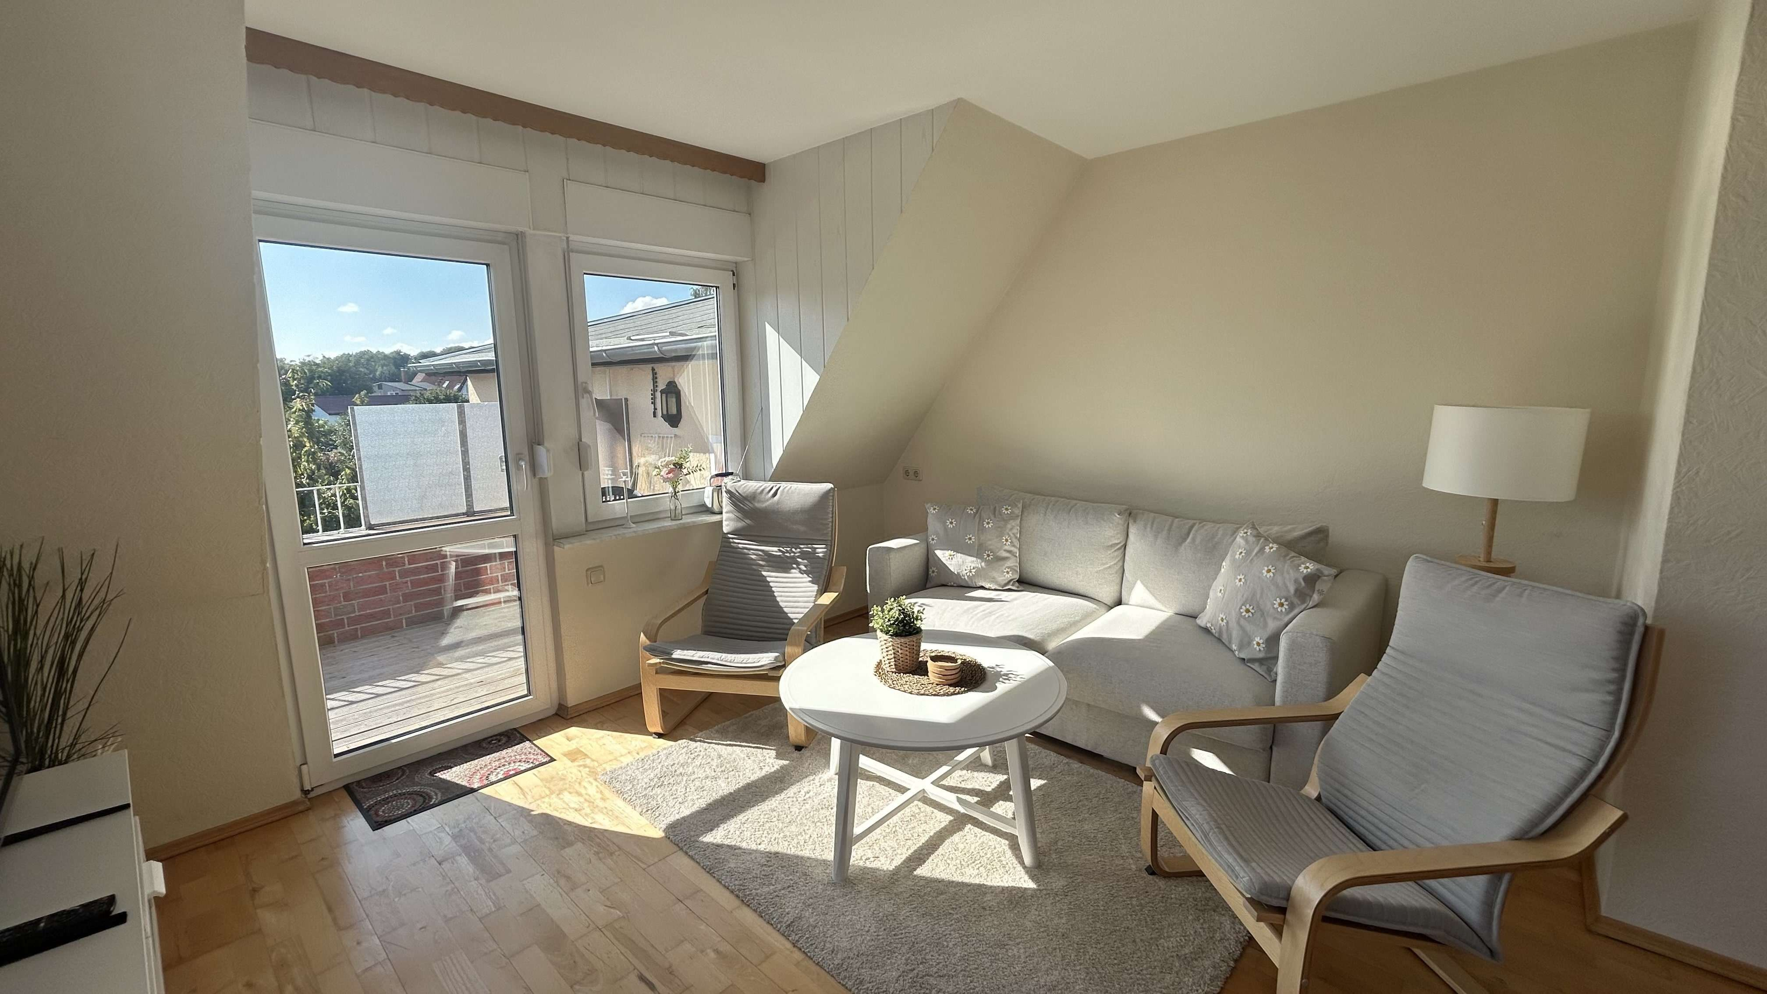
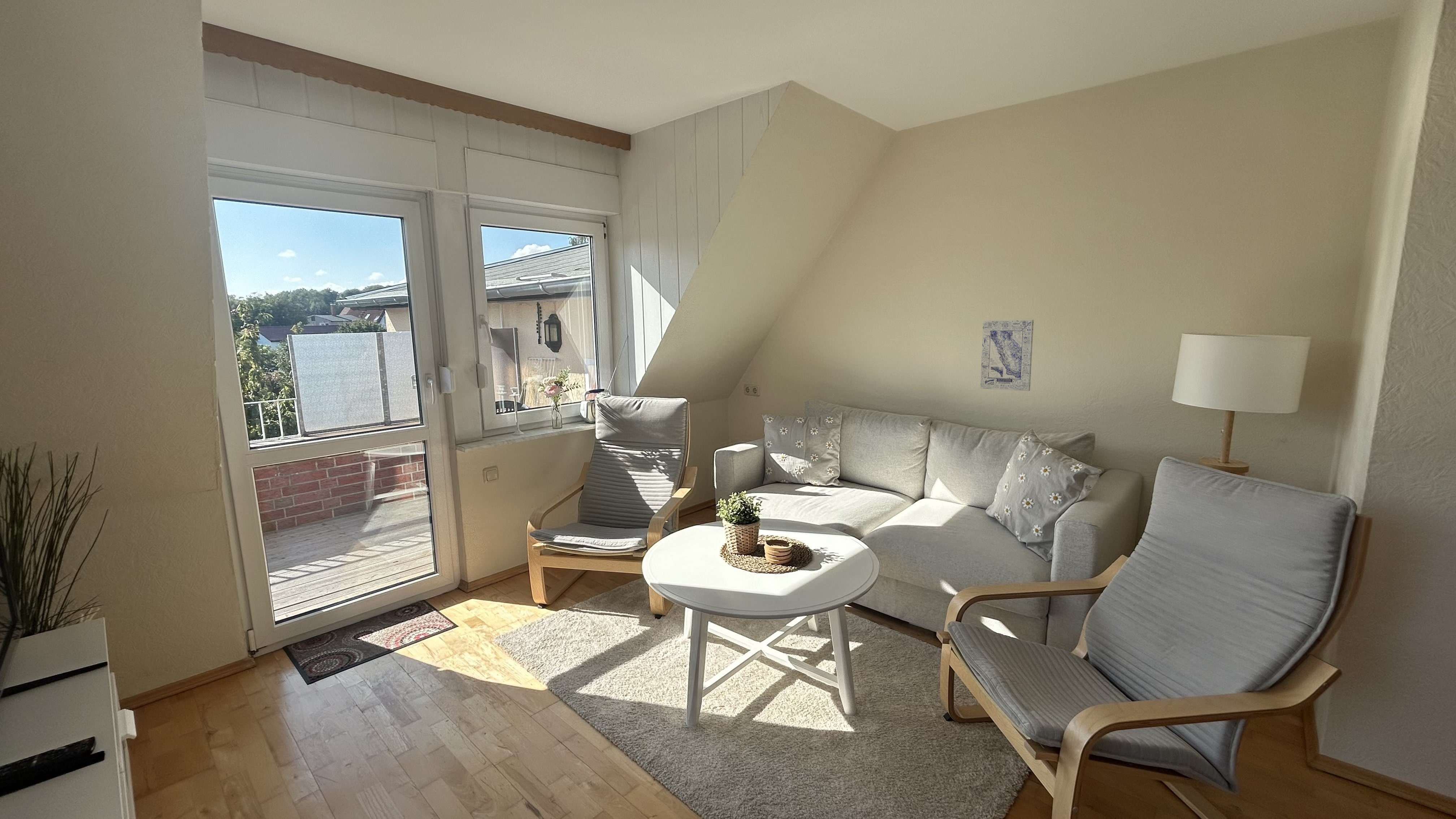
+ wall art (1006, 355)
